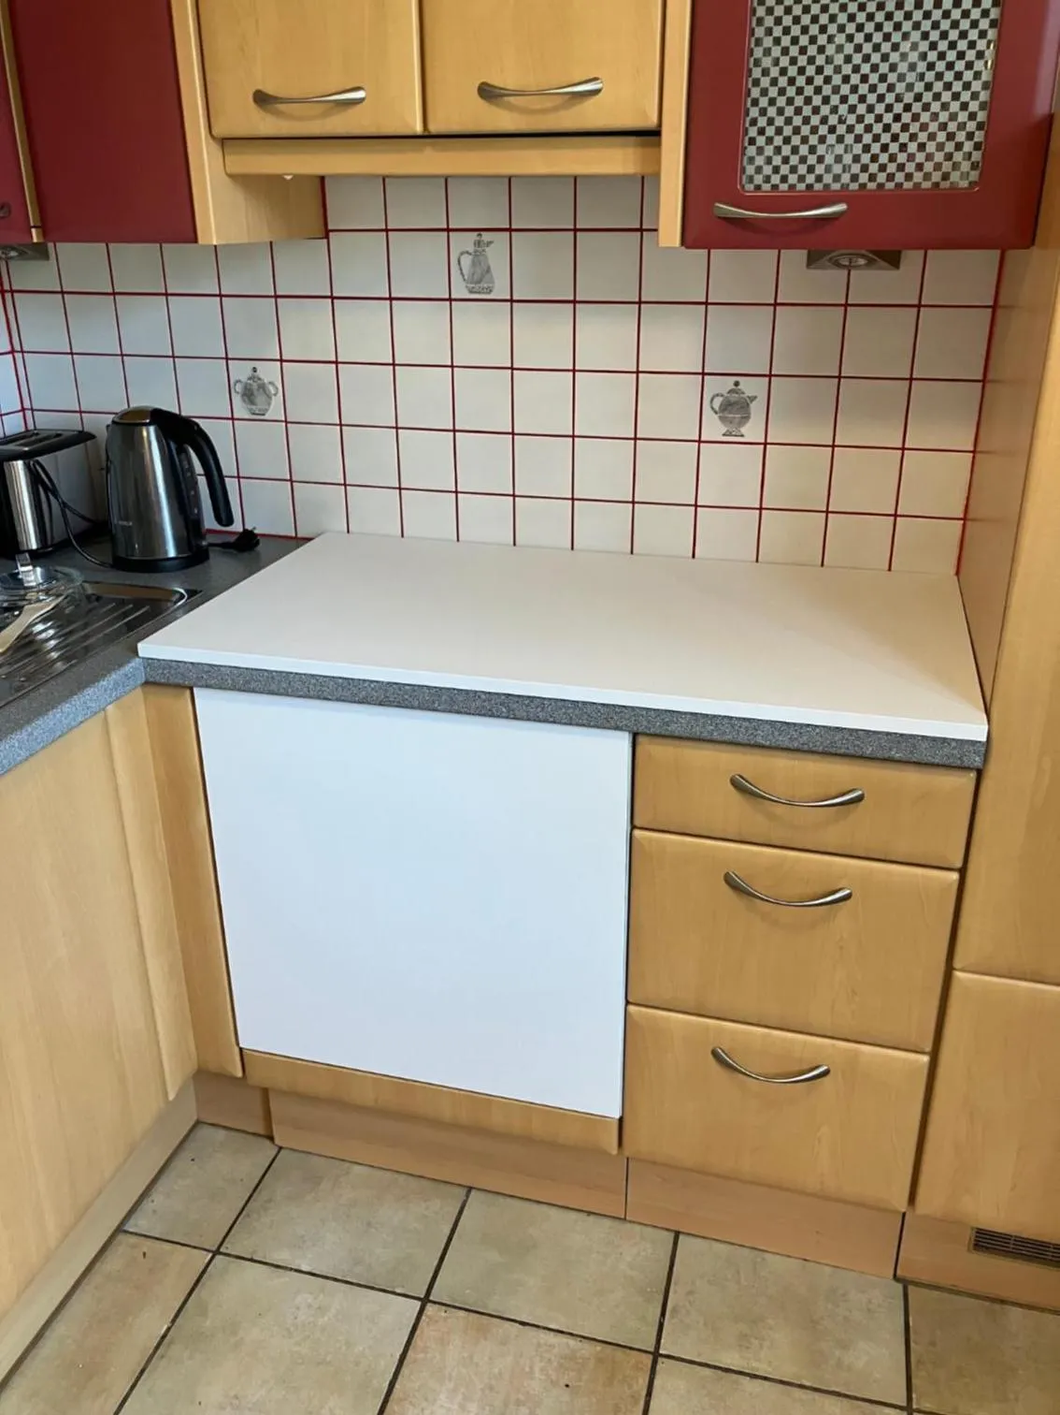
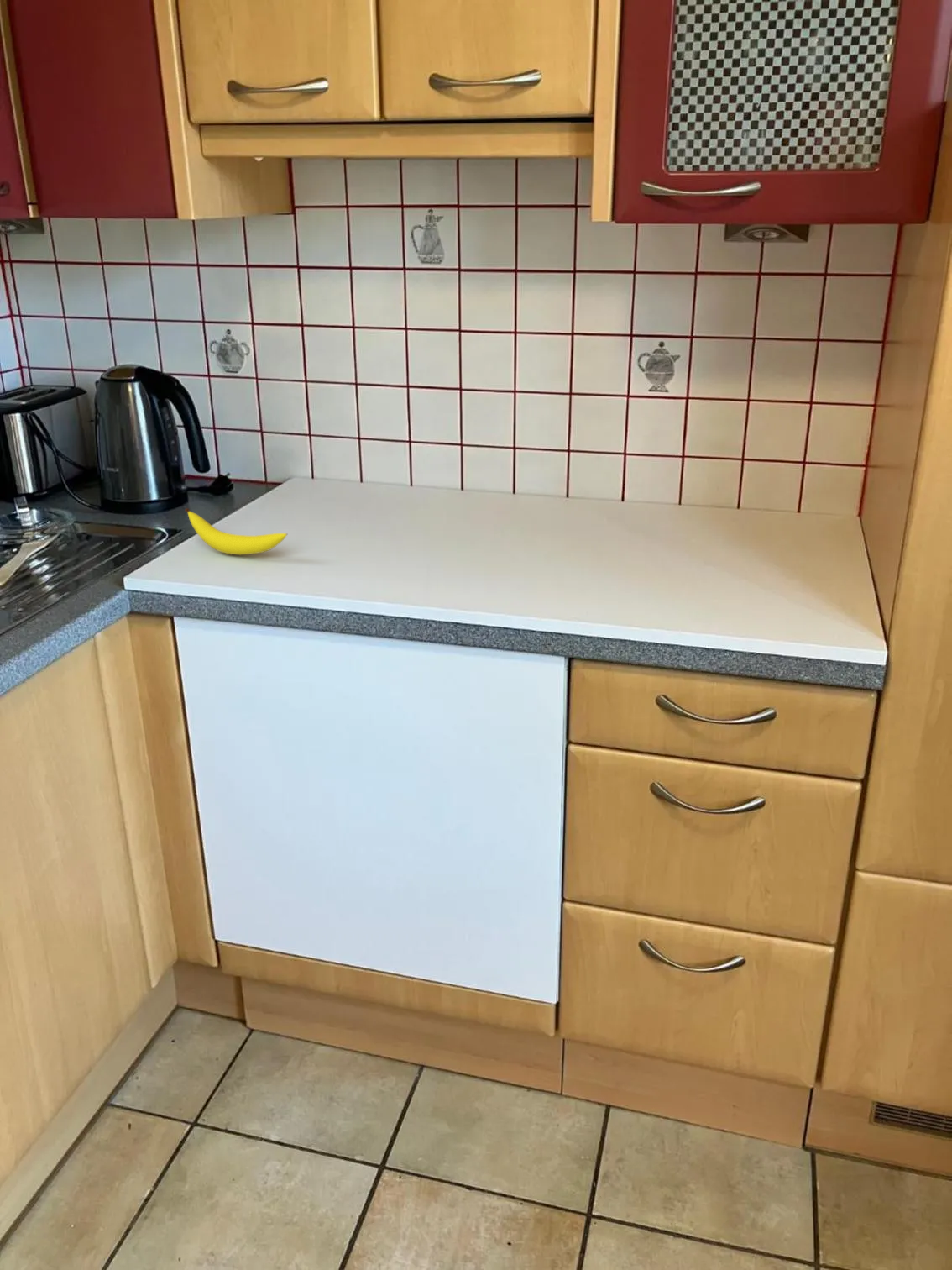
+ banana (237, 536)
